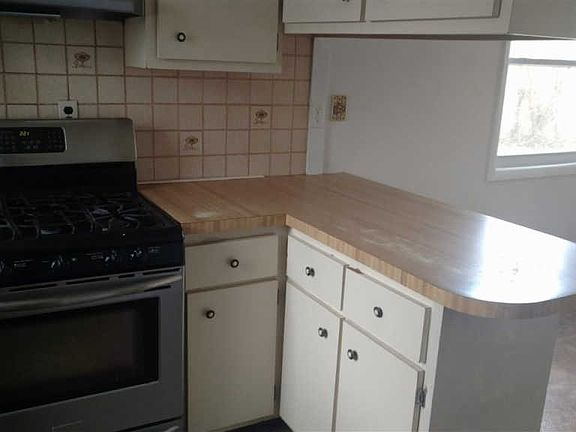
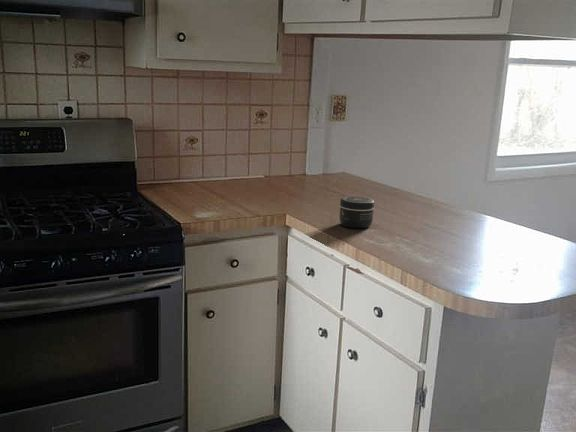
+ jar (356, 212)
